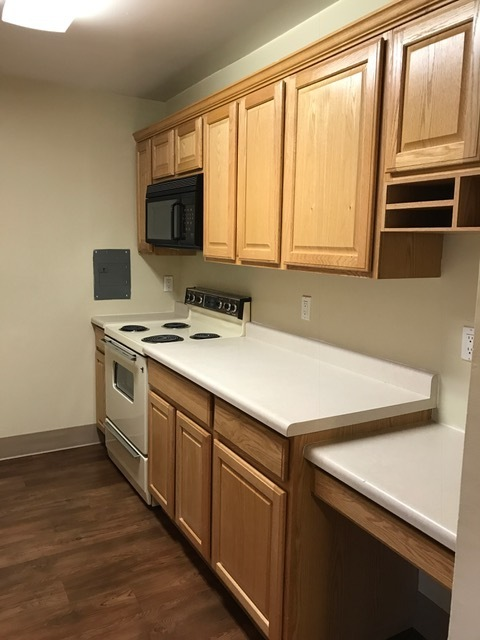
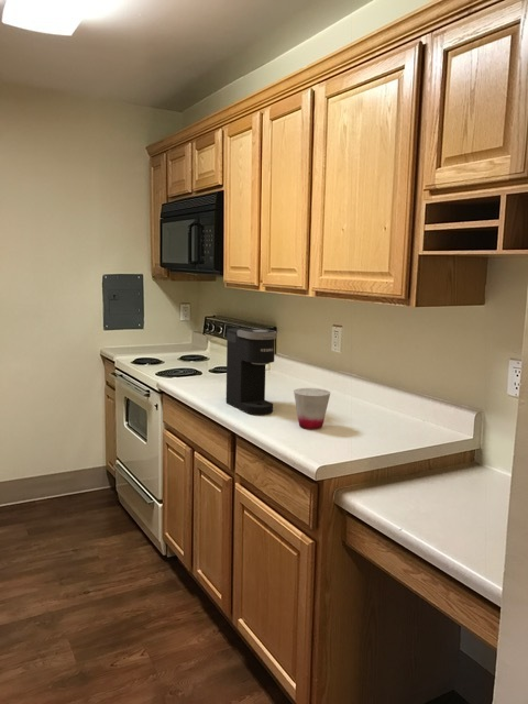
+ coffee maker (250, 367)
+ cup (311, 408)
